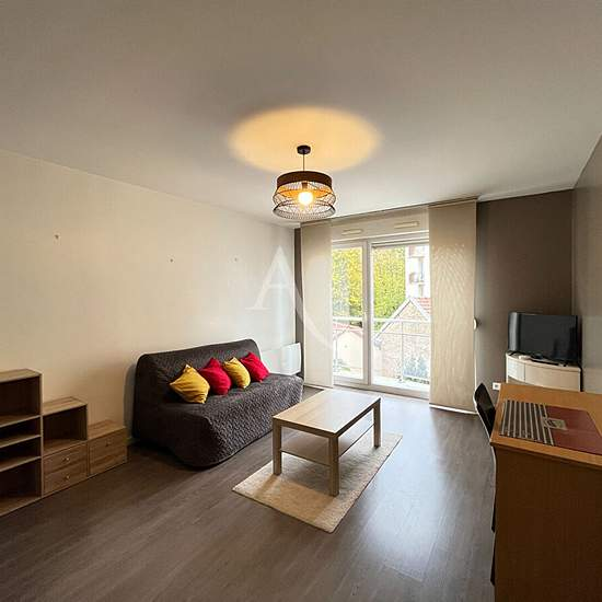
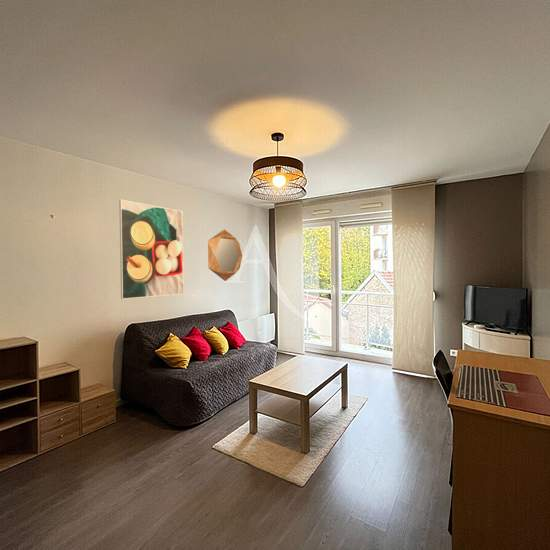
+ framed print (154, 251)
+ home mirror (226, 255)
